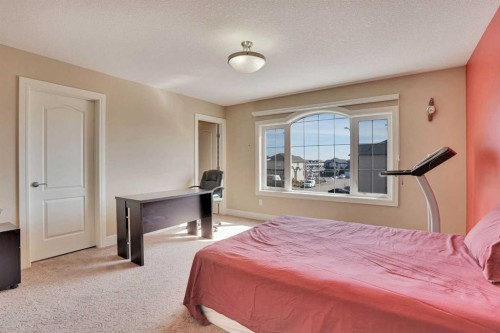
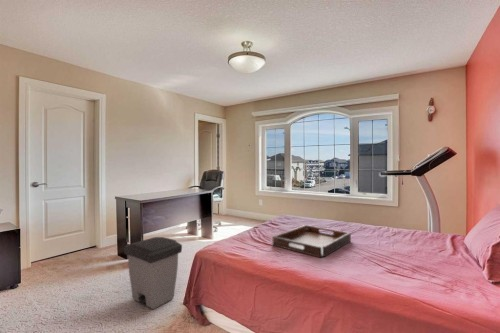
+ serving tray (312, 238)
+ trash can (154, 270)
